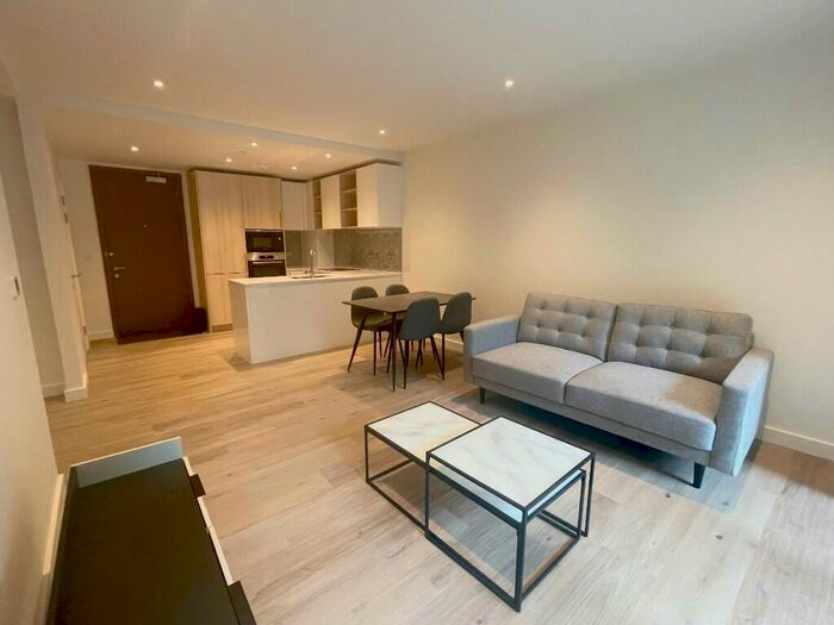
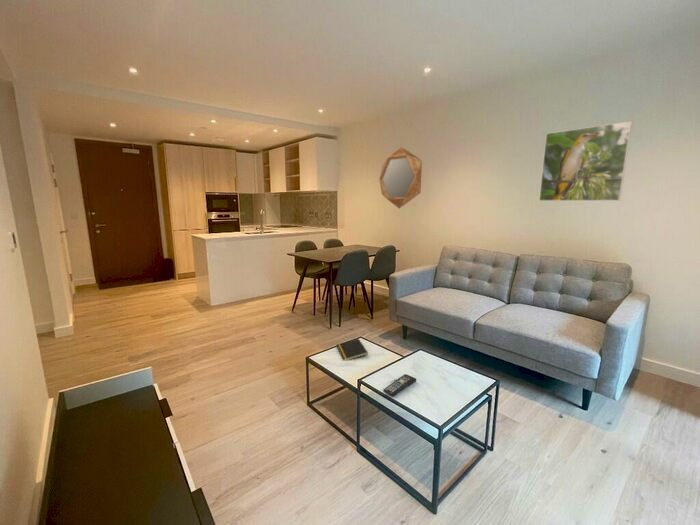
+ home mirror (398, 178)
+ notepad (351, 349)
+ remote control (400, 384)
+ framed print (581, 165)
